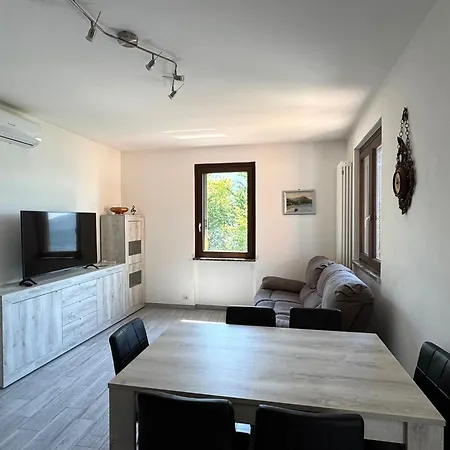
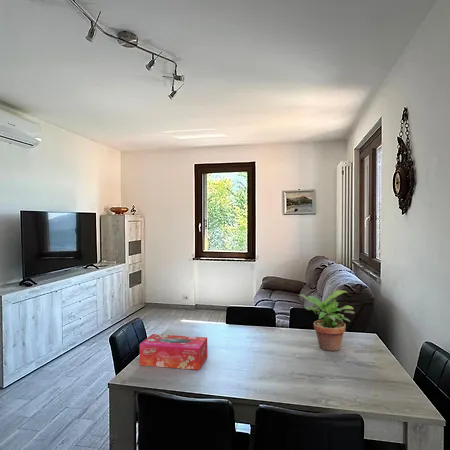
+ potted plant (324, 320)
+ tissue box (174, 350)
